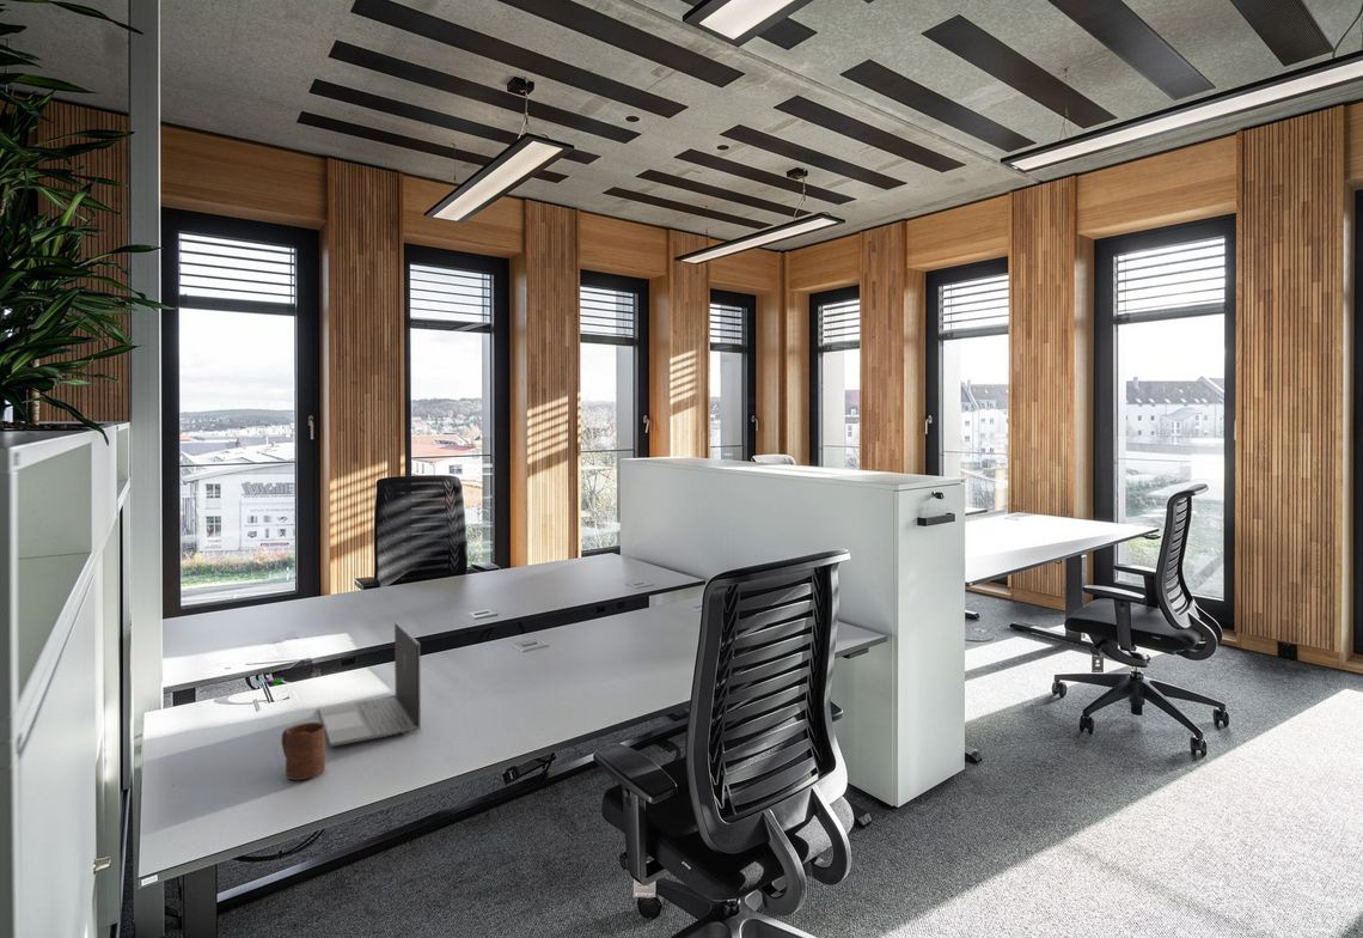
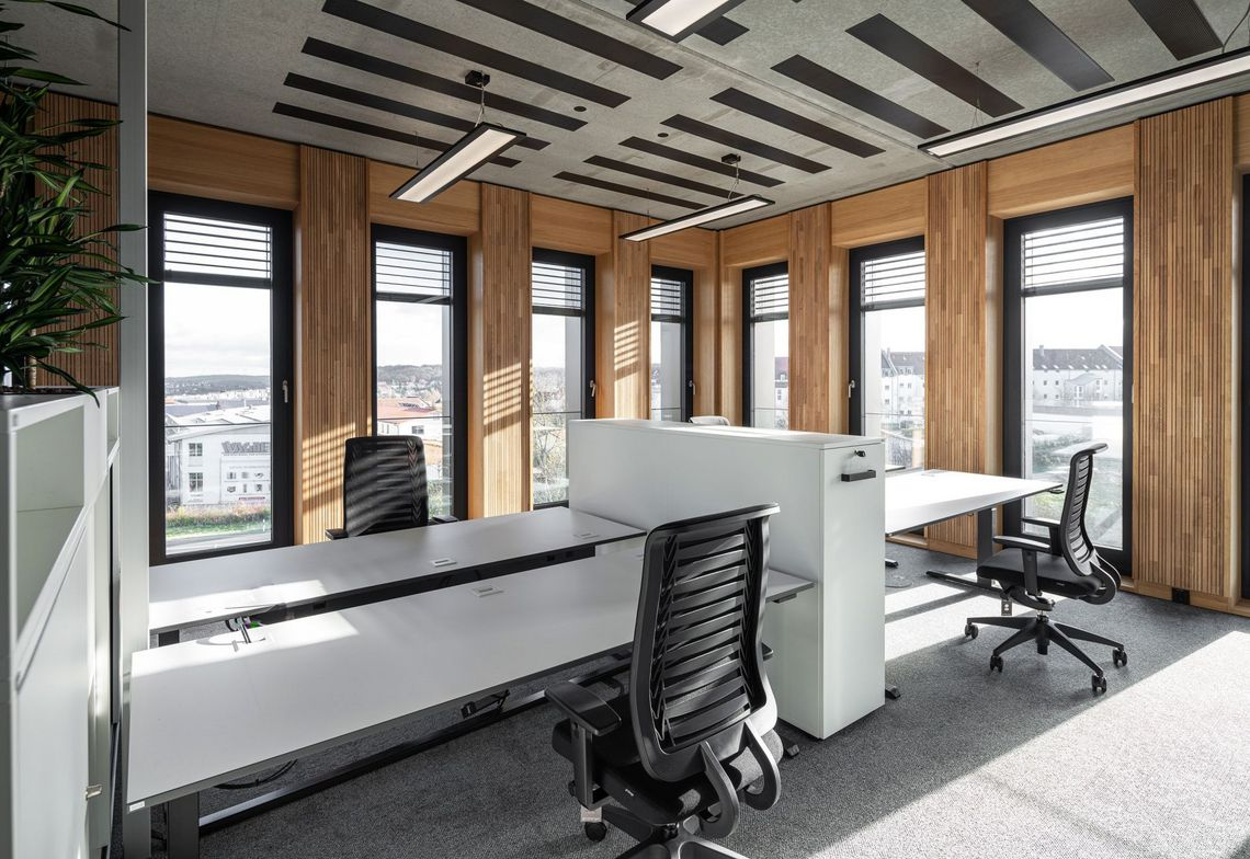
- laptop (367, 700)
- cup (300, 750)
